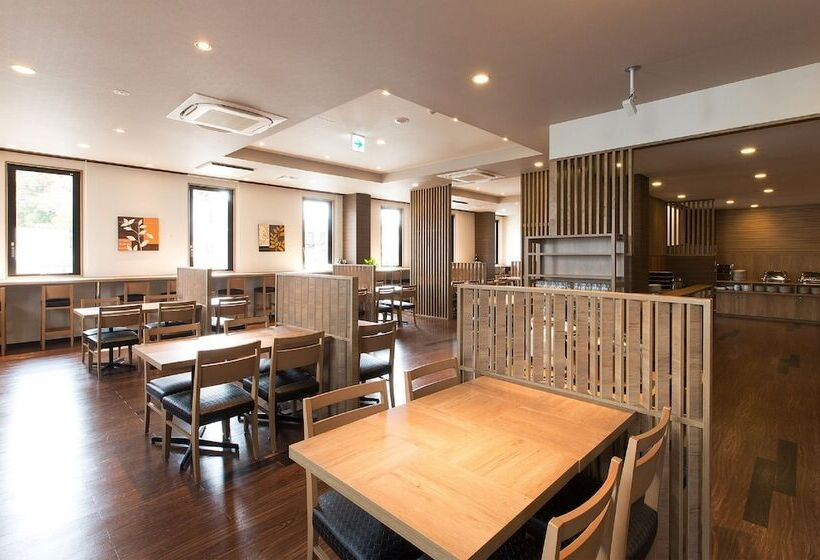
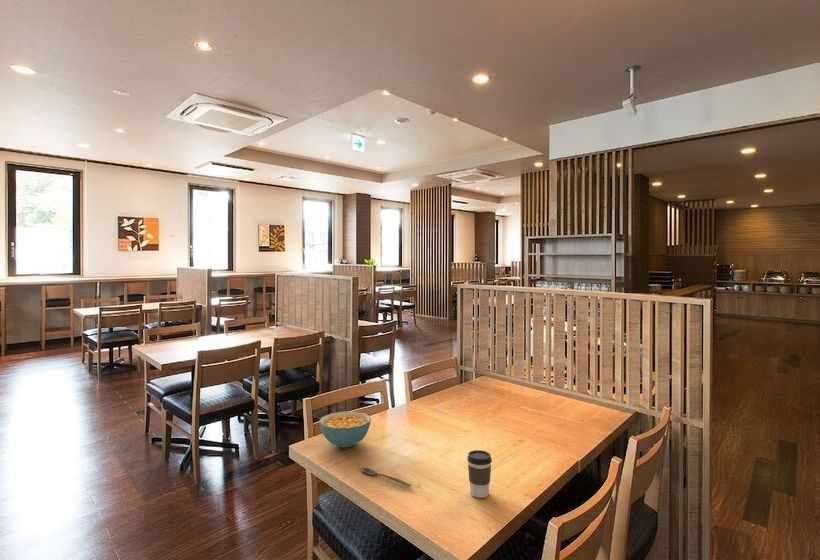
+ spoon (385, 476)
+ cereal bowl (345, 431)
+ coffee cup (479, 473)
